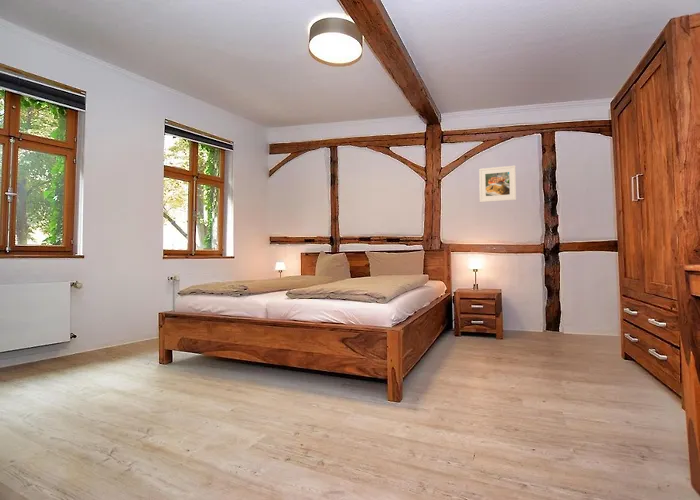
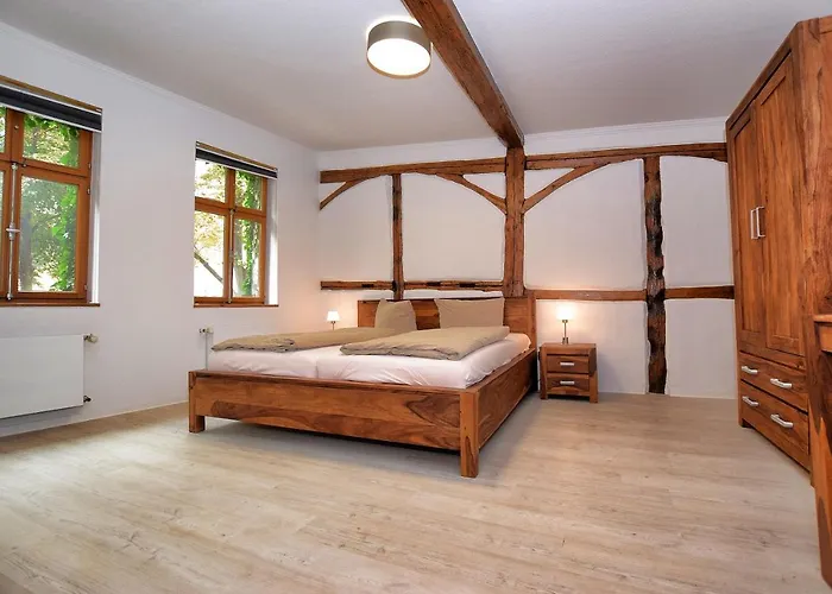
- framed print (497, 184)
